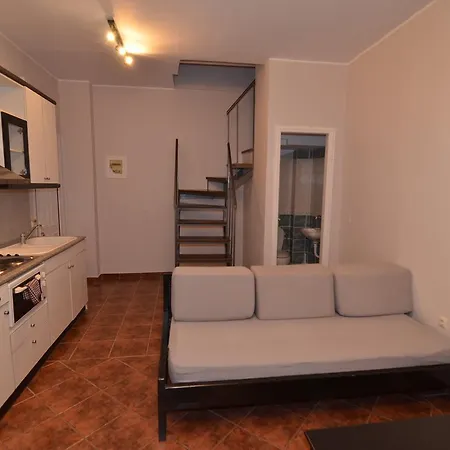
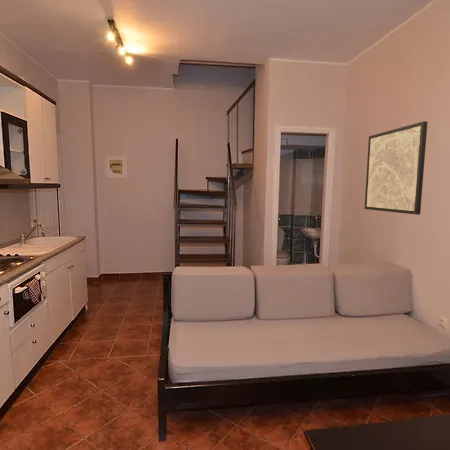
+ wall art (391, 171)
